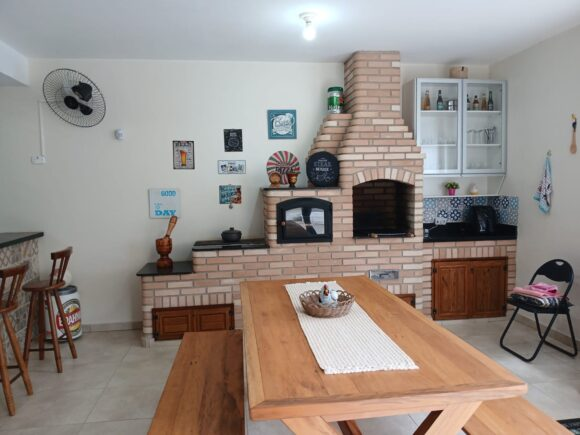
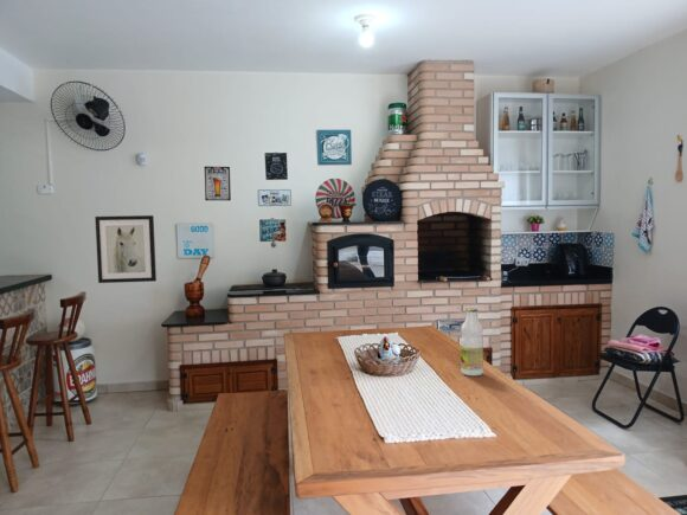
+ wall art (126, 249)
+ bottle (471, 341)
